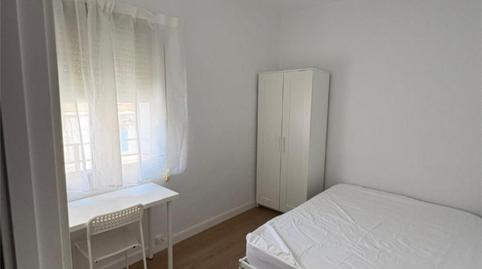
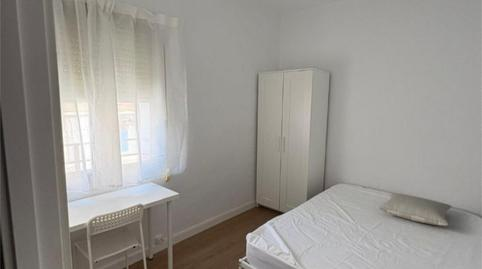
+ pillow (415, 207)
